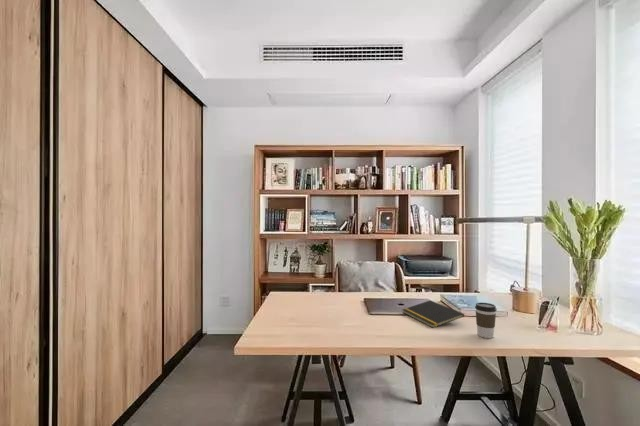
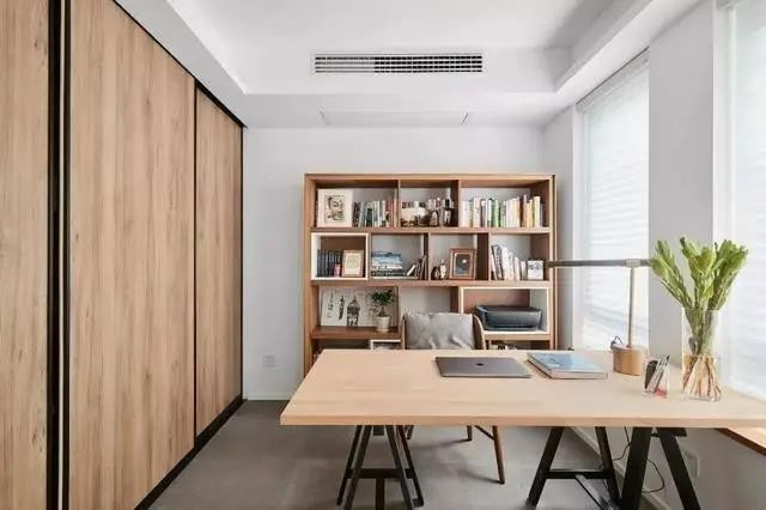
- coffee cup (485, 320)
- notepad (431, 312)
